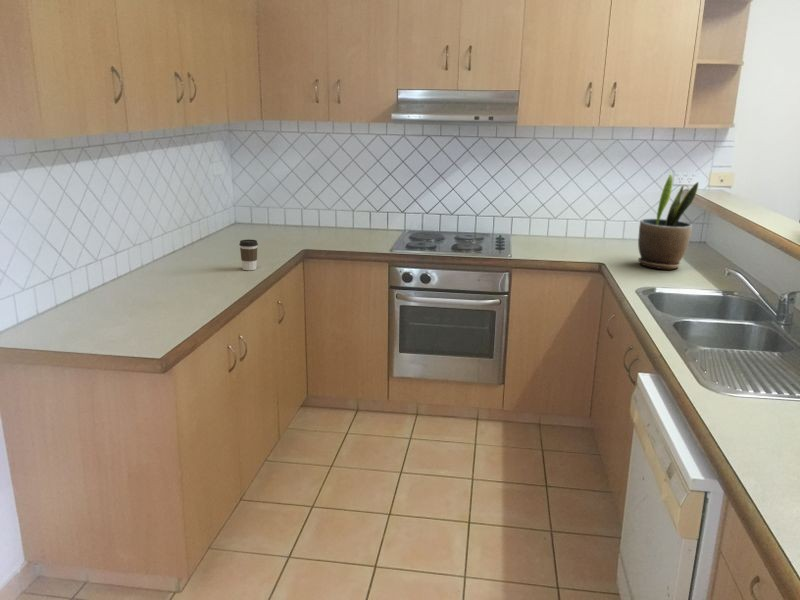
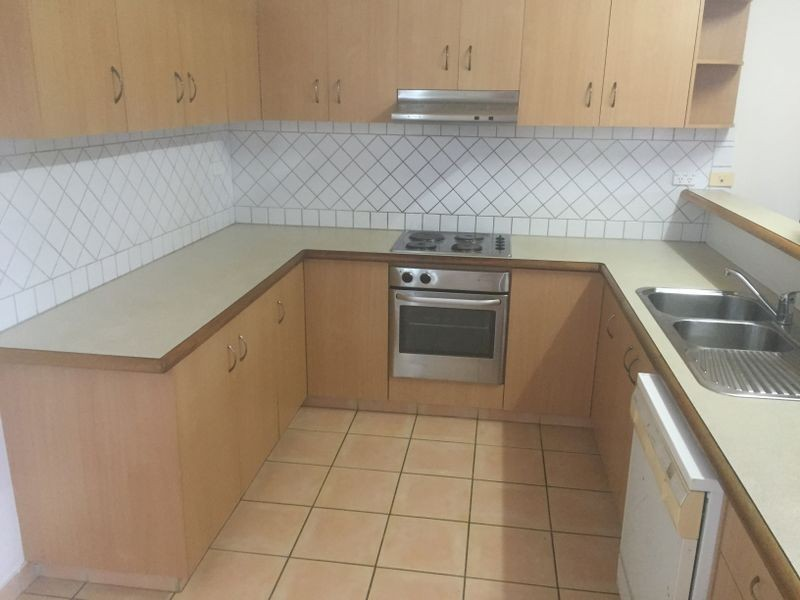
- coffee cup (248, 255)
- potted plant (666, 220)
